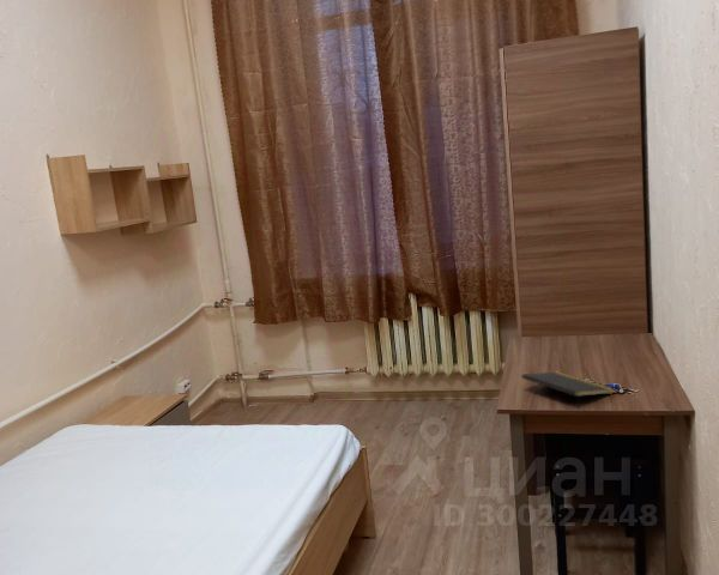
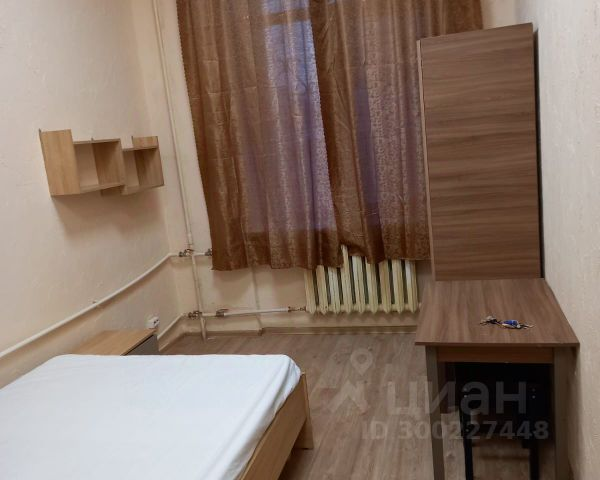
- notepad (567, 383)
